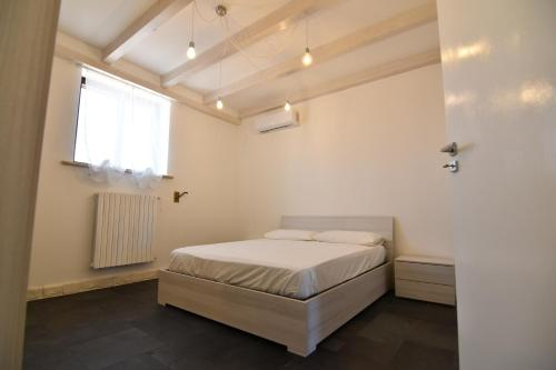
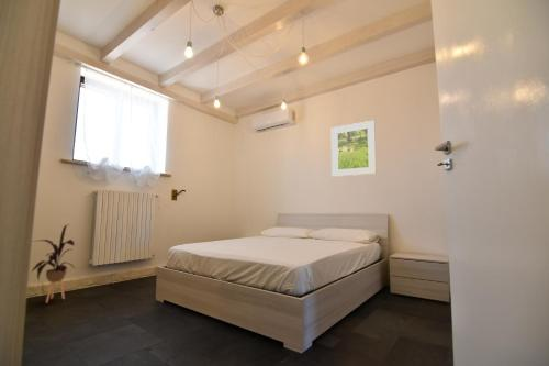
+ house plant (53, 263)
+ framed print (352, 149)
